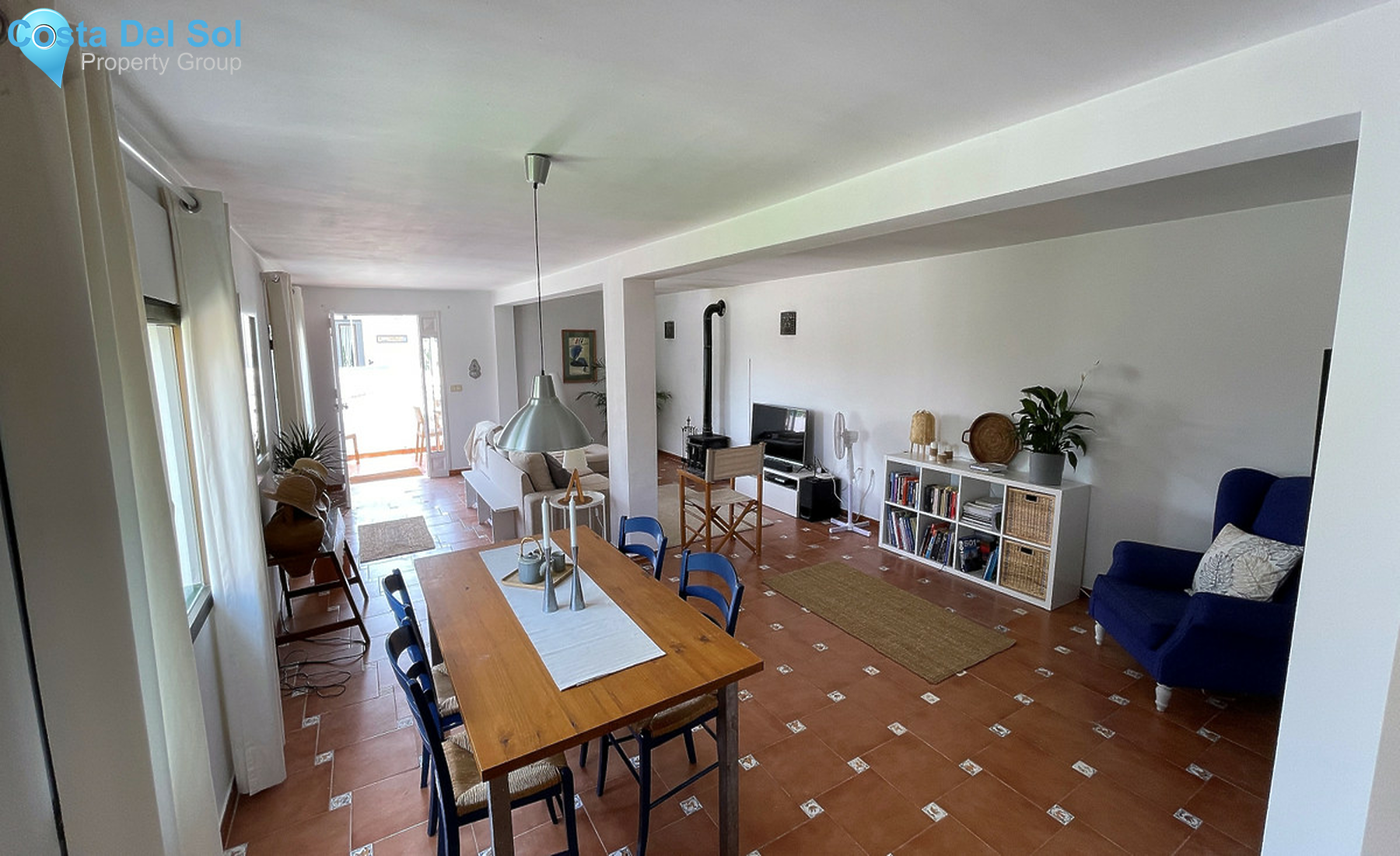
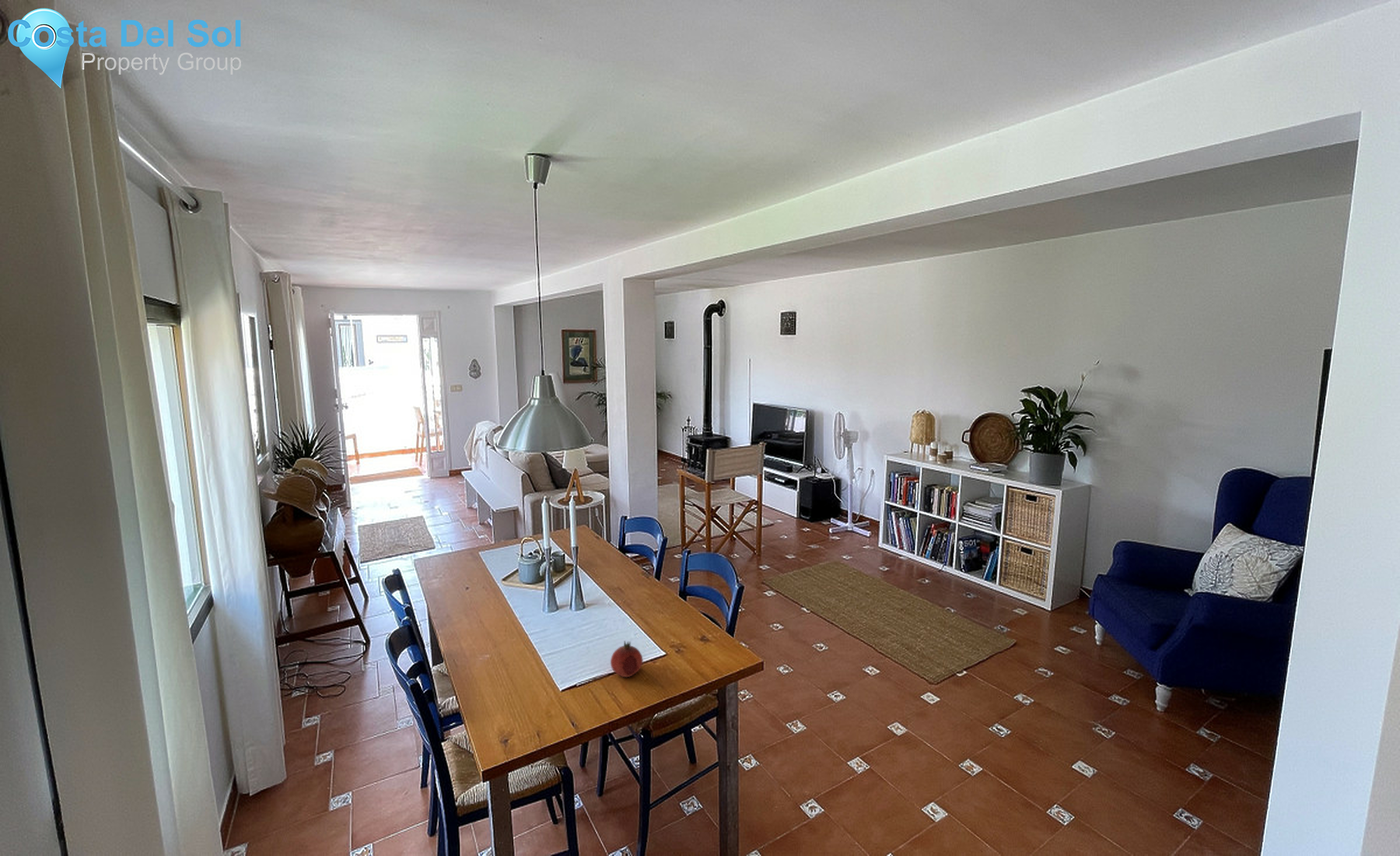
+ fruit (627, 655)
